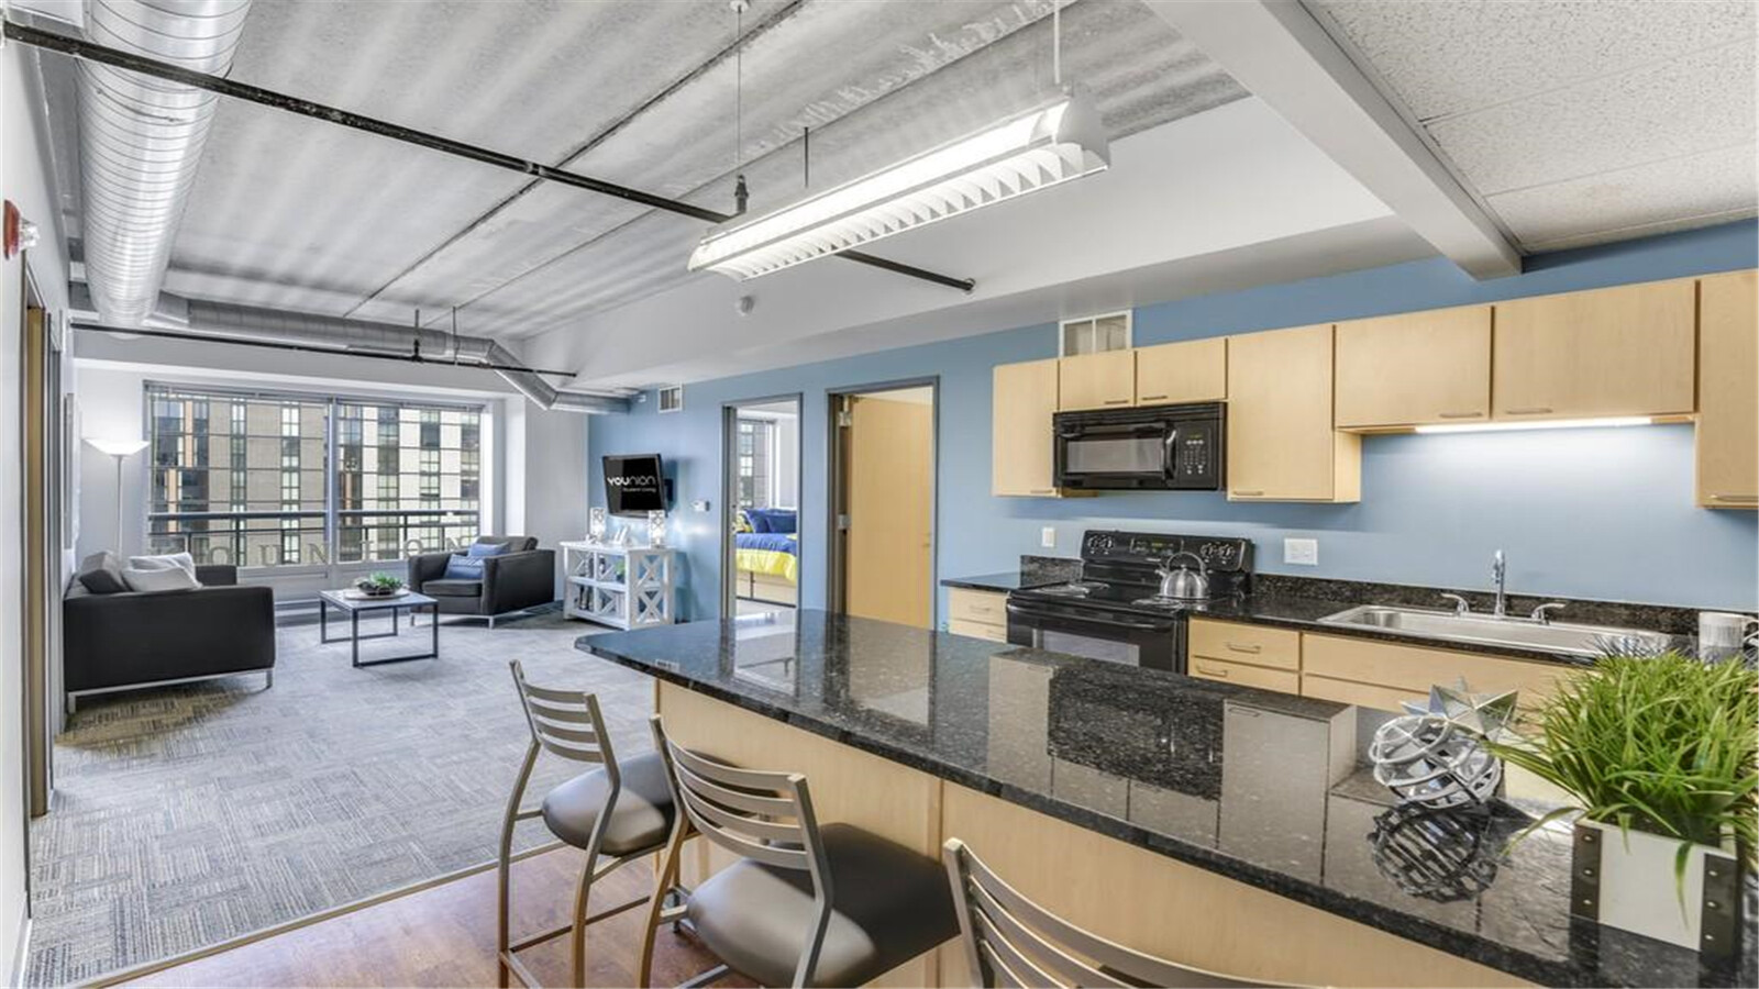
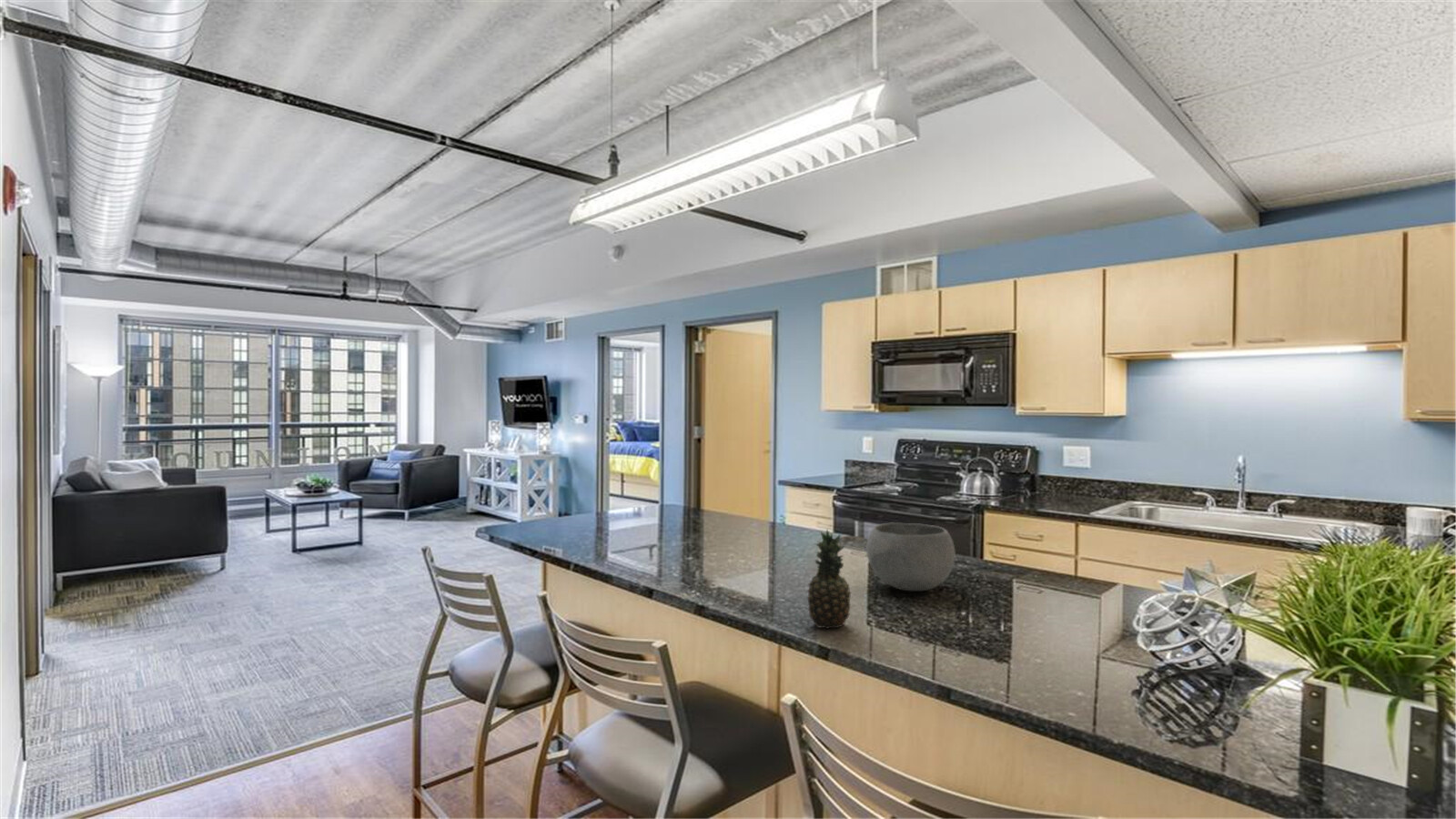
+ fruit (829, 576)
+ bowl (909, 558)
